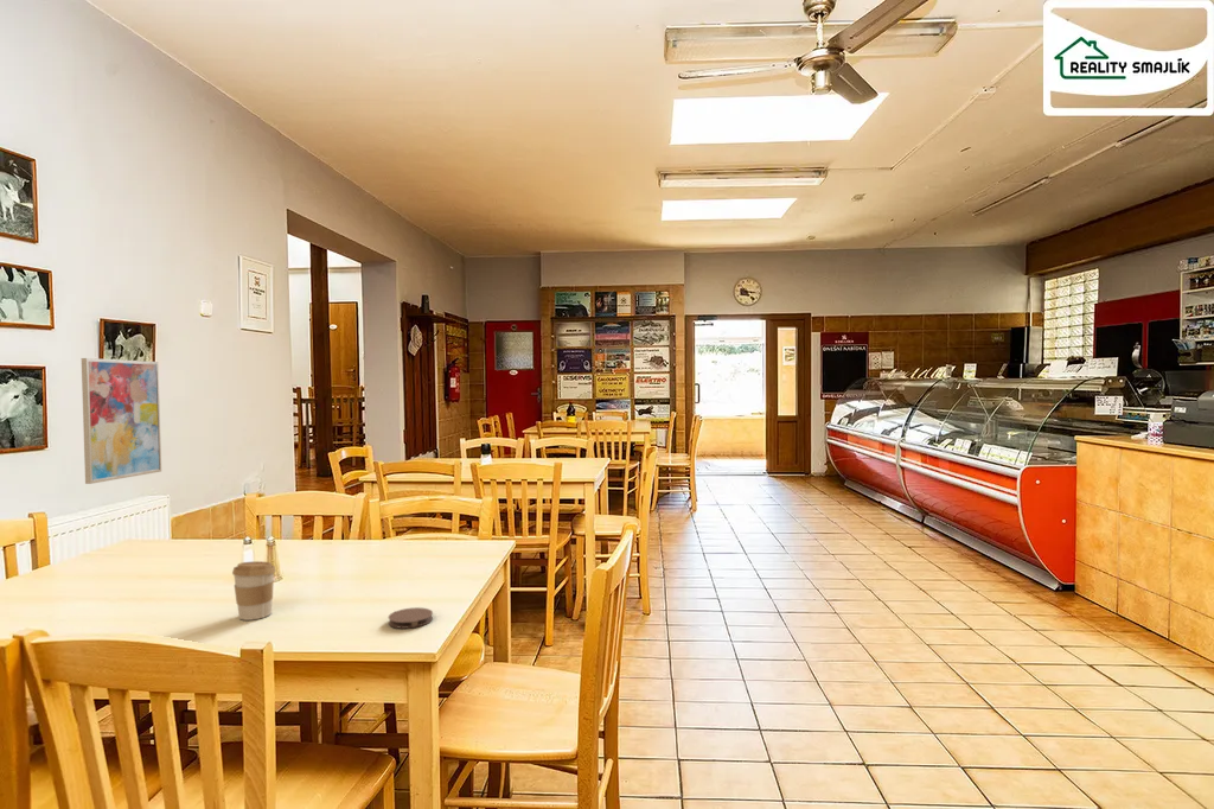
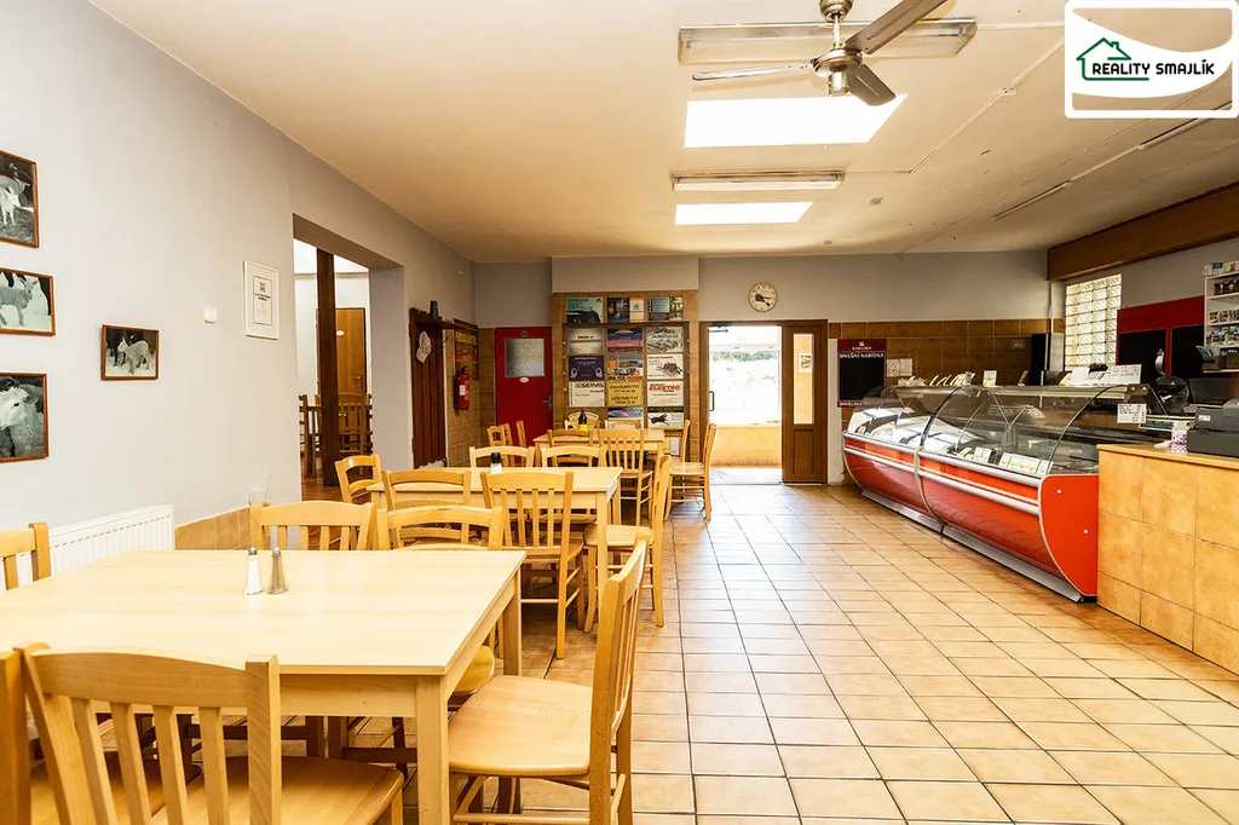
- coaster (410, 617)
- wall art (123, 419)
- coffee cup (254, 588)
